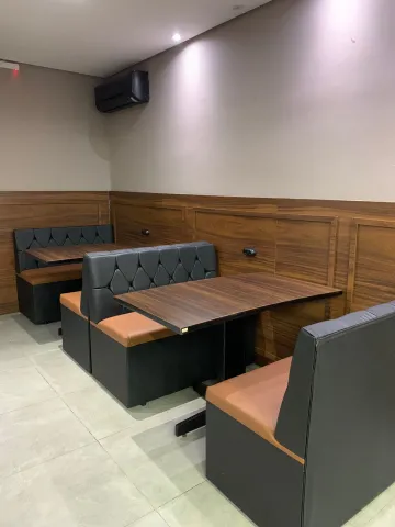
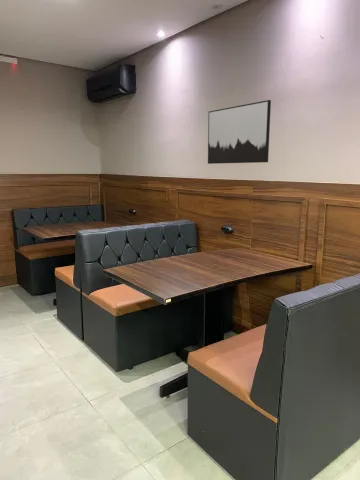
+ wall art (236, 135)
